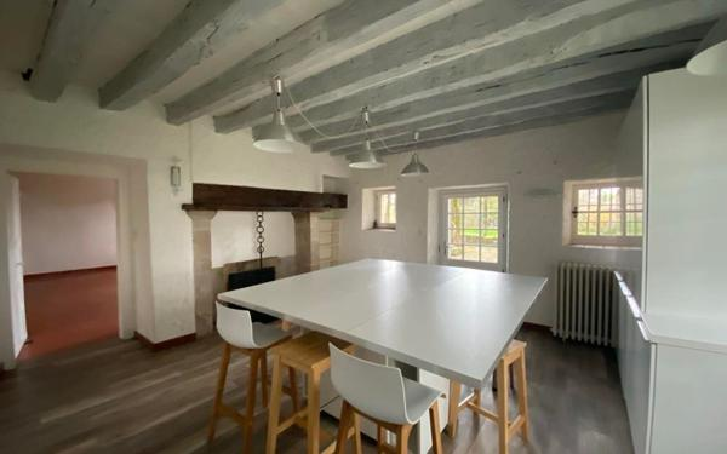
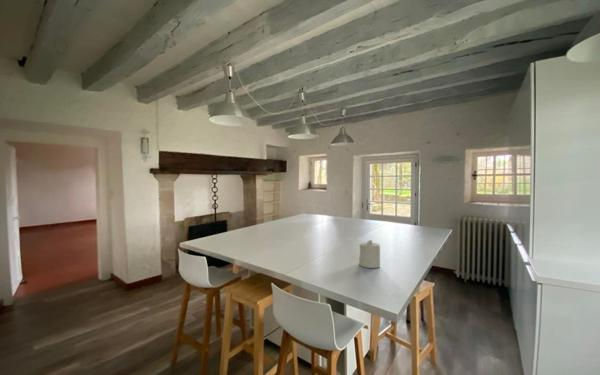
+ candle (369, 252)
